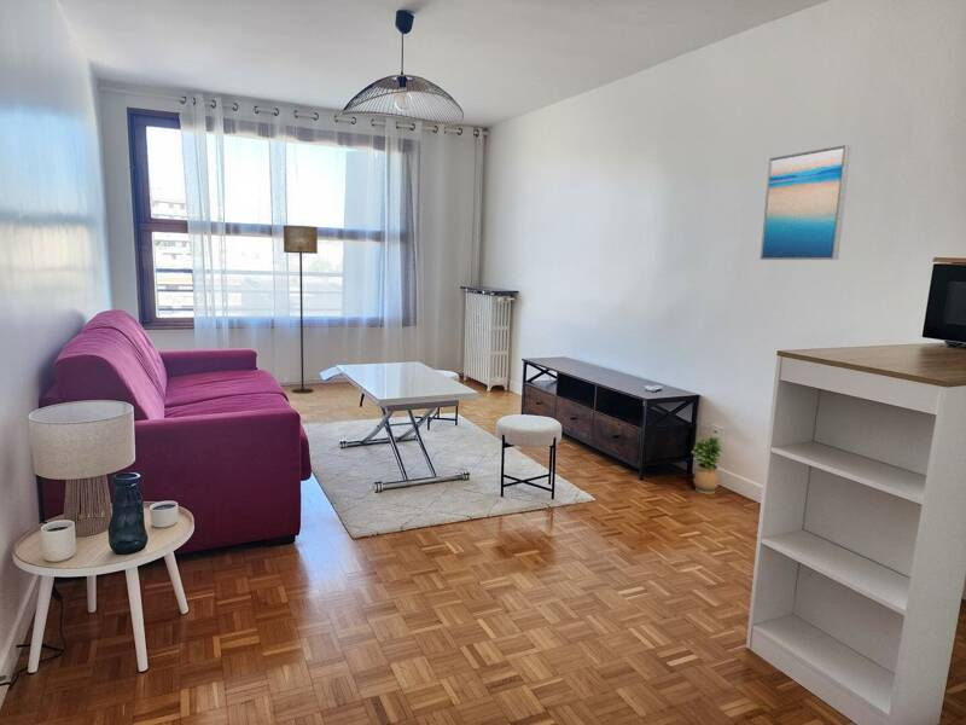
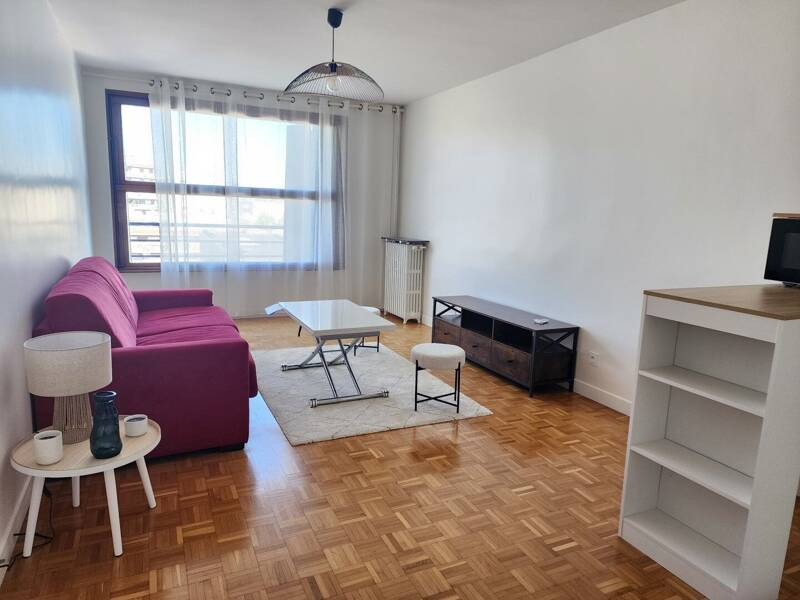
- potted plant (706, 462)
- floor lamp (301, 309)
- wall art (802, 205)
